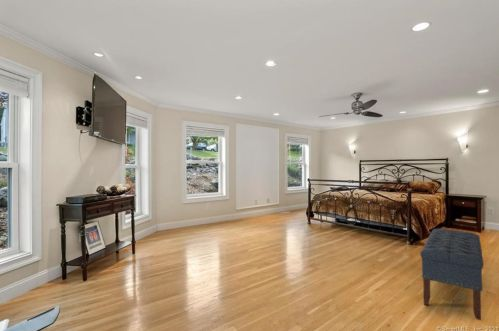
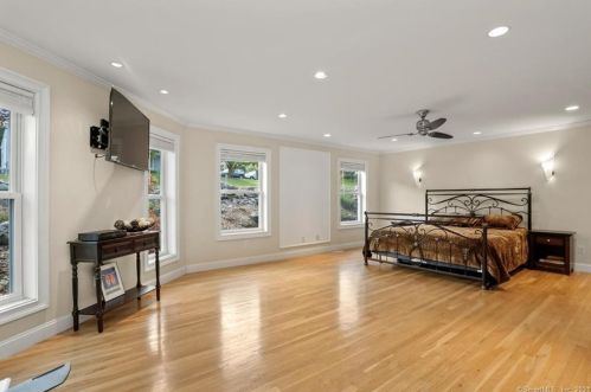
- bench (453, 264)
